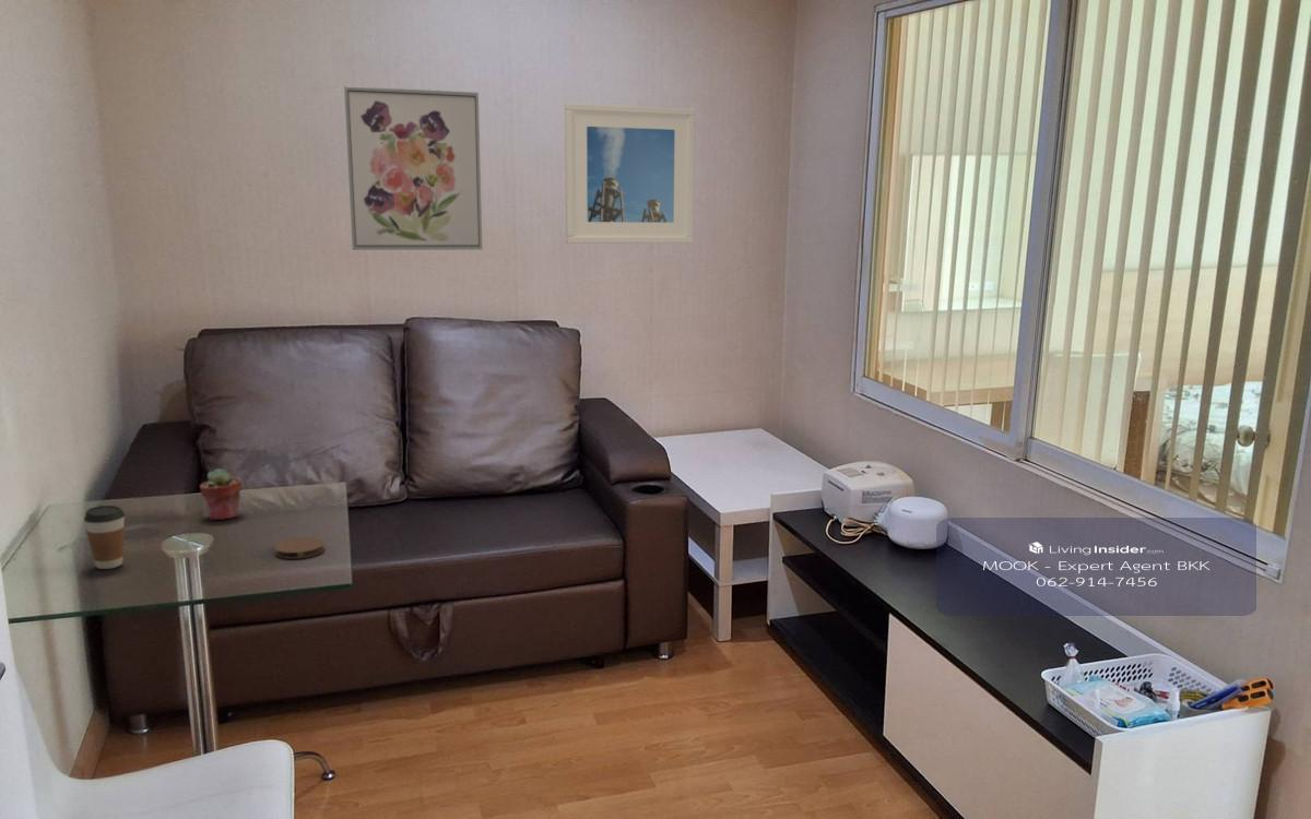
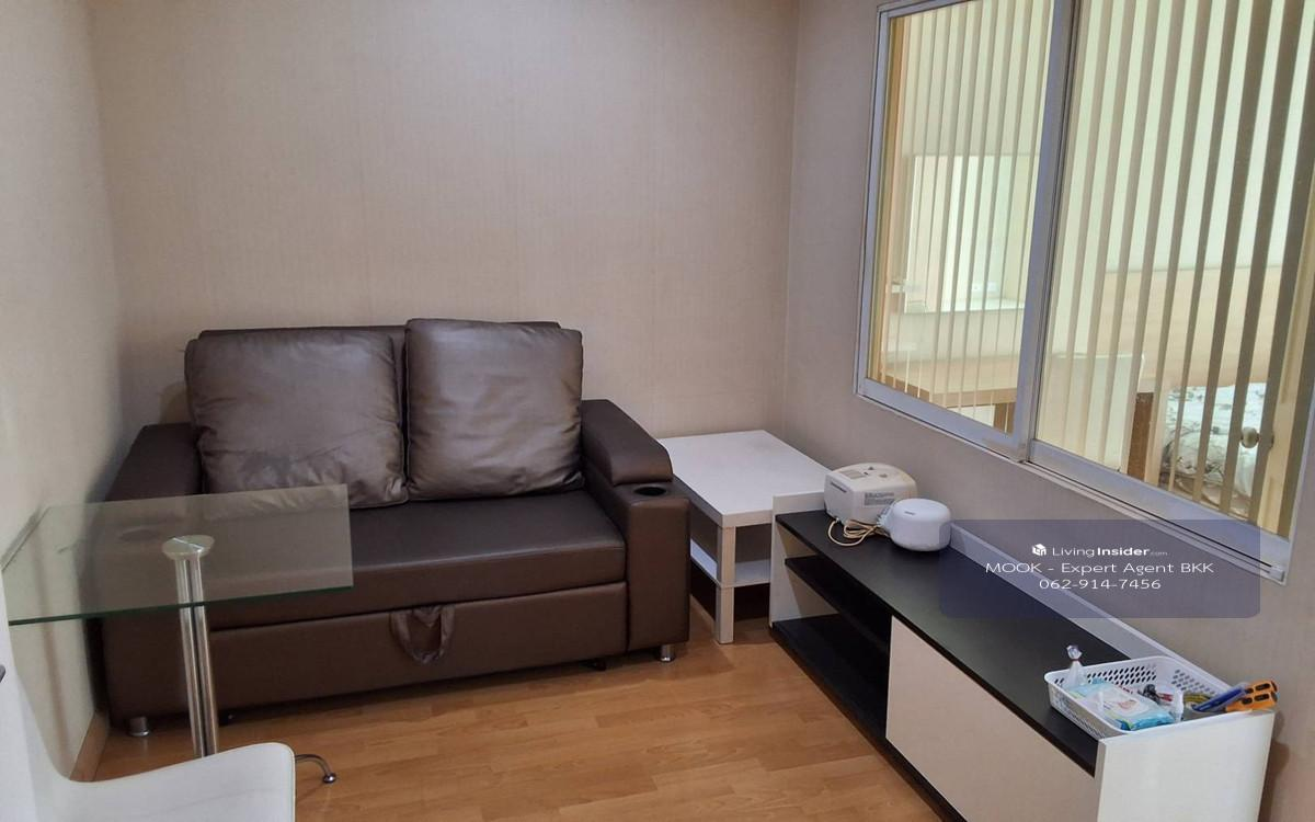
- coffee cup (106, 537)
- wall art (415, 170)
- potted succulent (221, 491)
- coaster (299, 547)
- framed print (630, 175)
